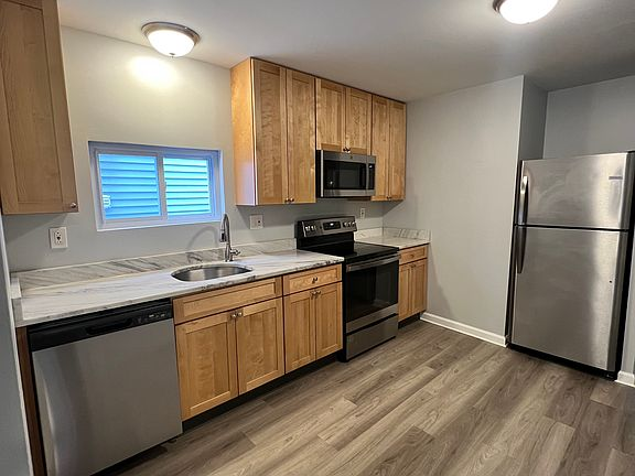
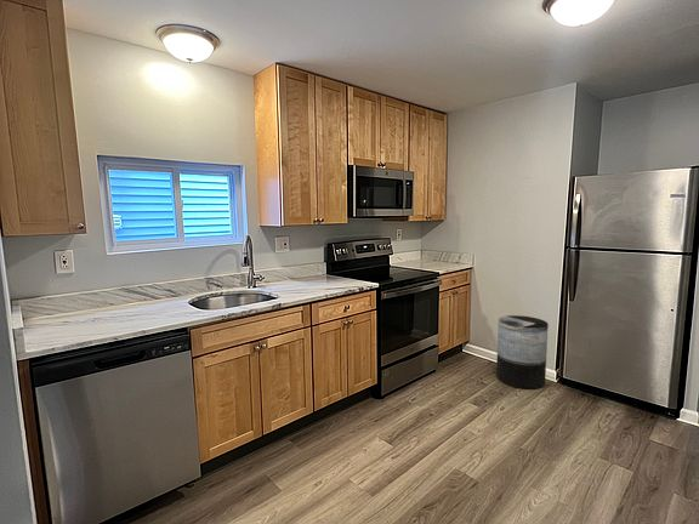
+ trash can (521, 349)
